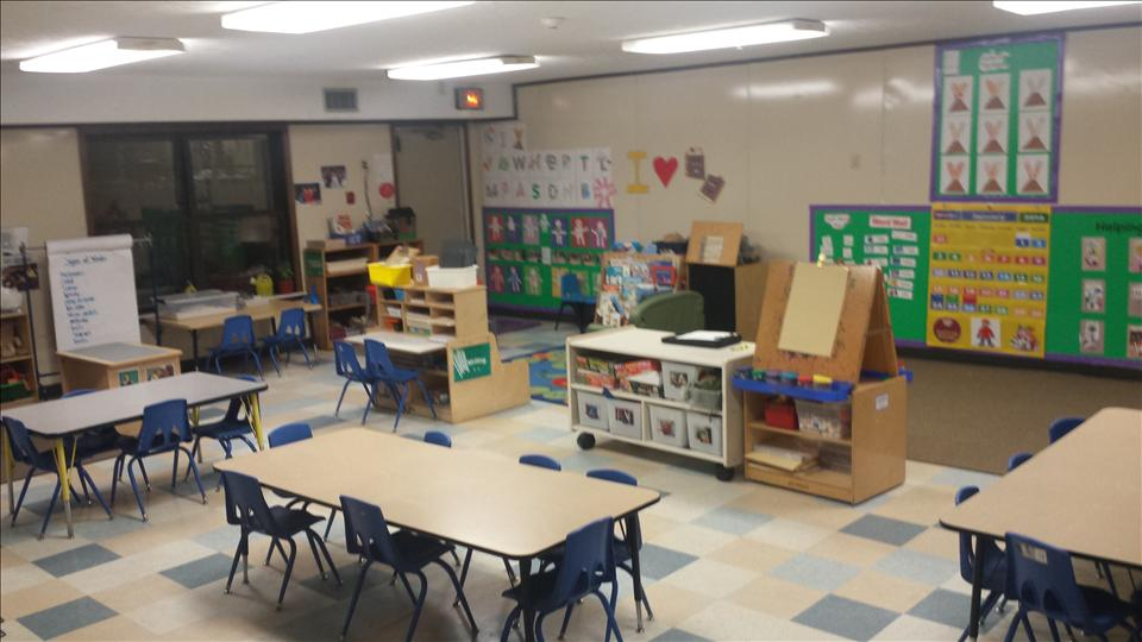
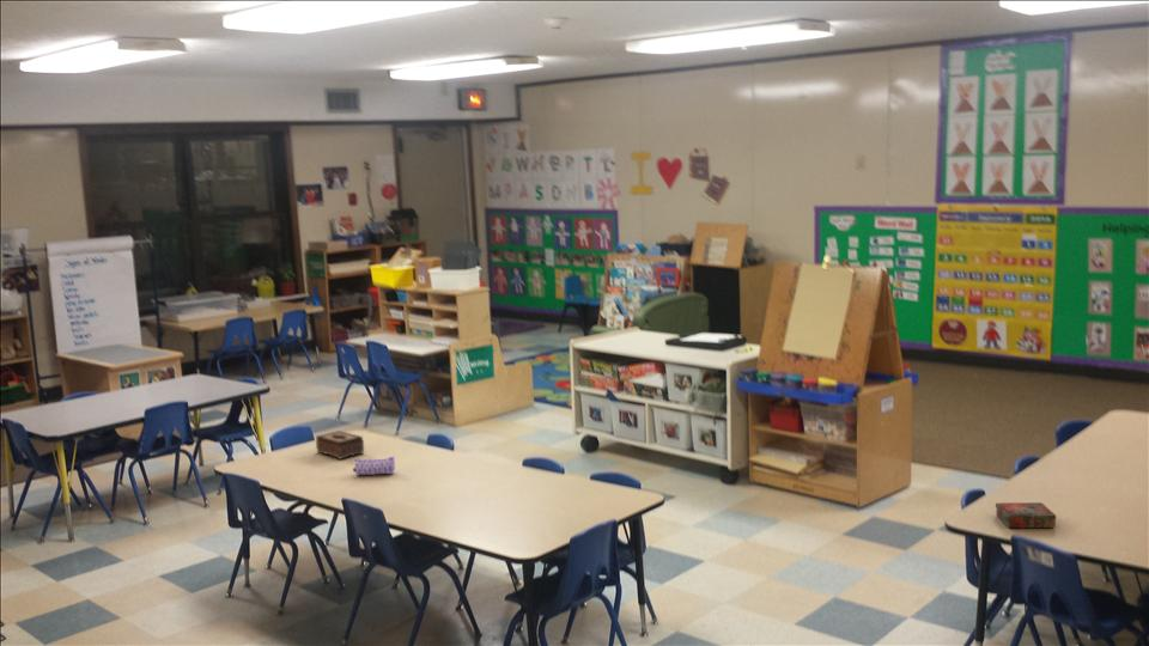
+ tissue box (339, 444)
+ book (1025, 514)
+ pencil case (373, 465)
